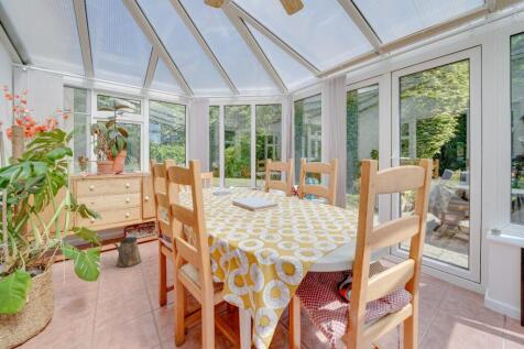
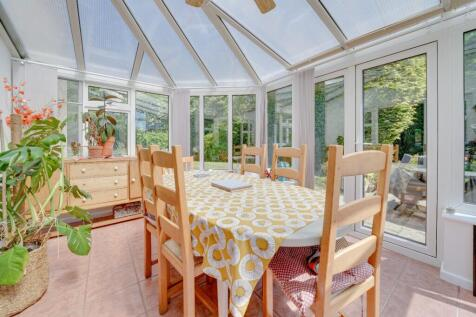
- watering can (125, 251)
